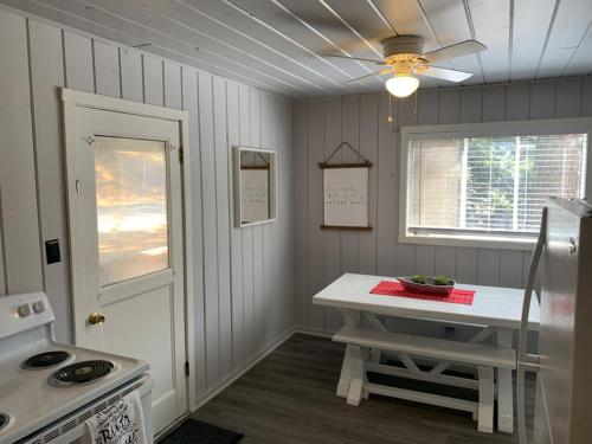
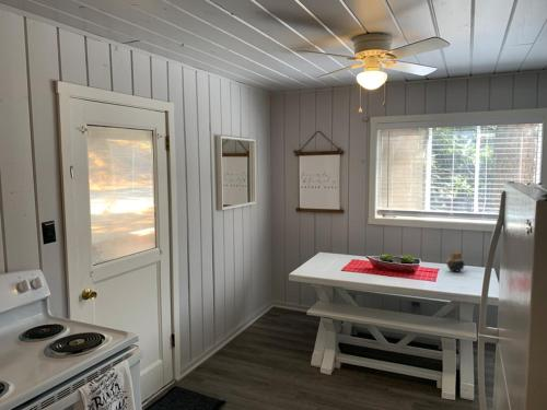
+ jar (454, 261)
